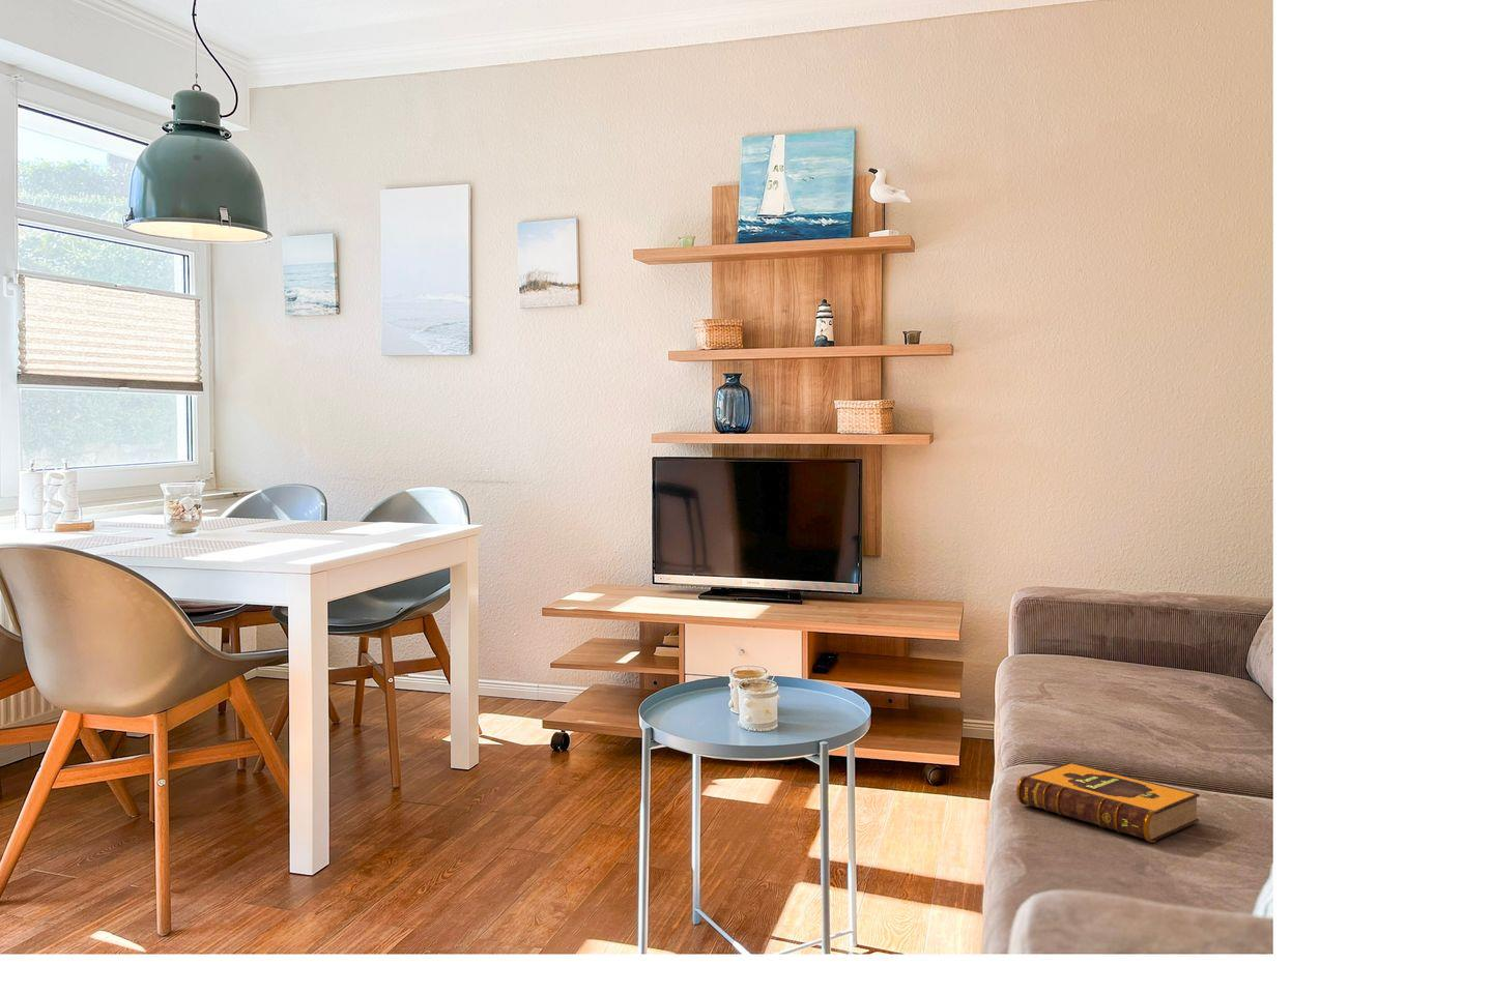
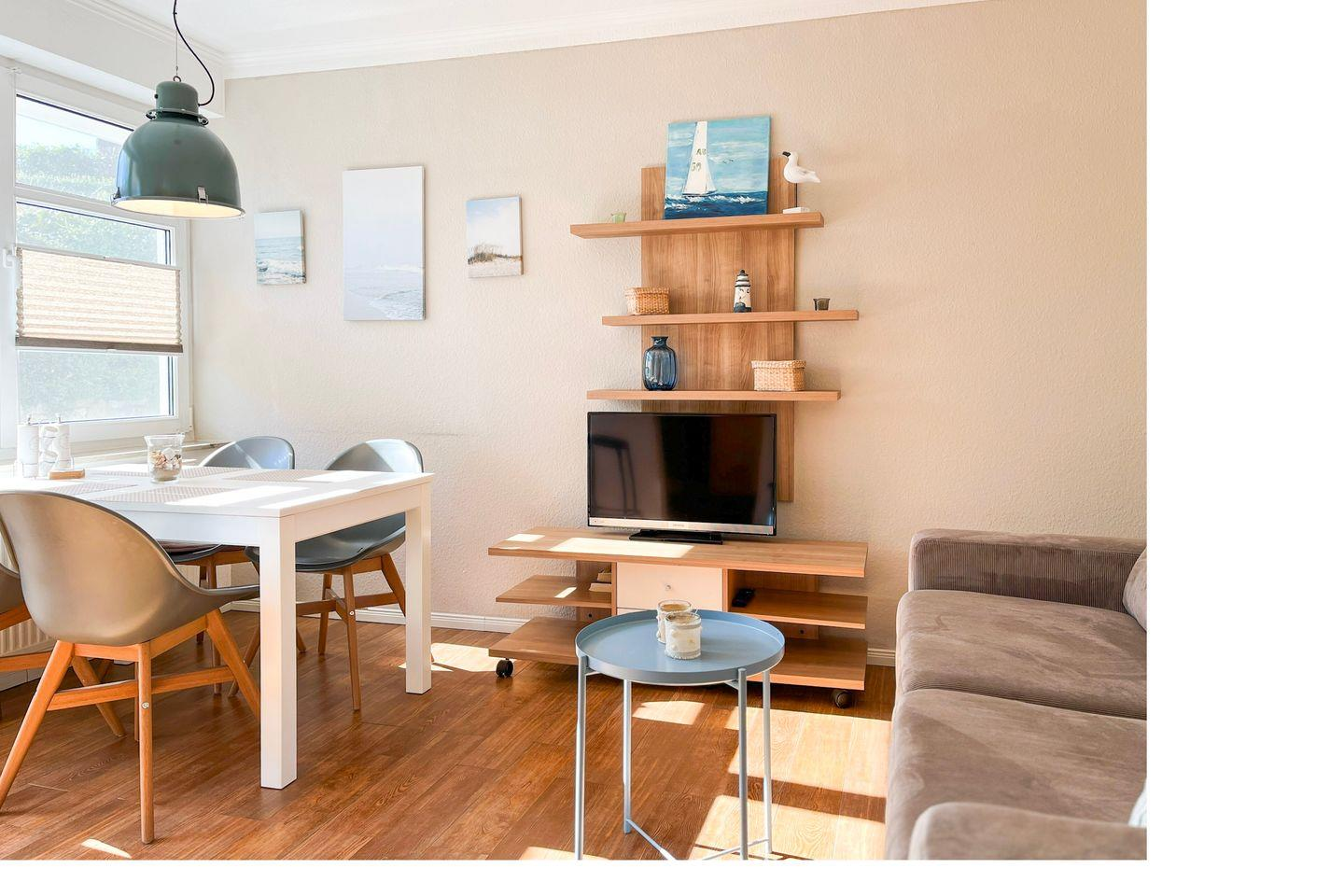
- hardback book (1105, 800)
